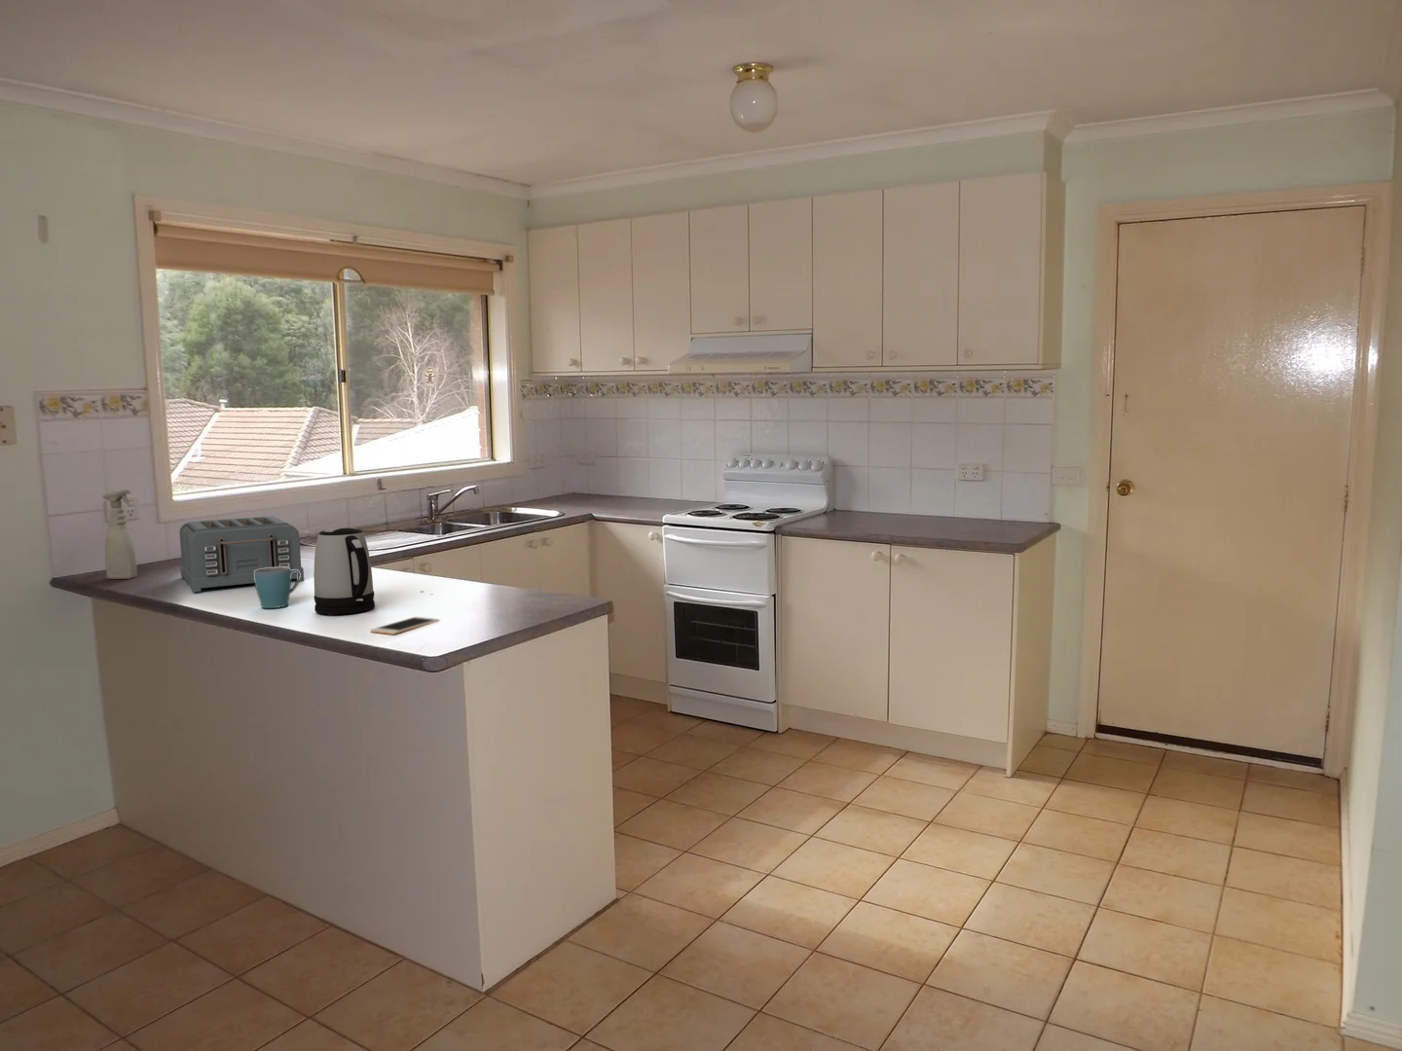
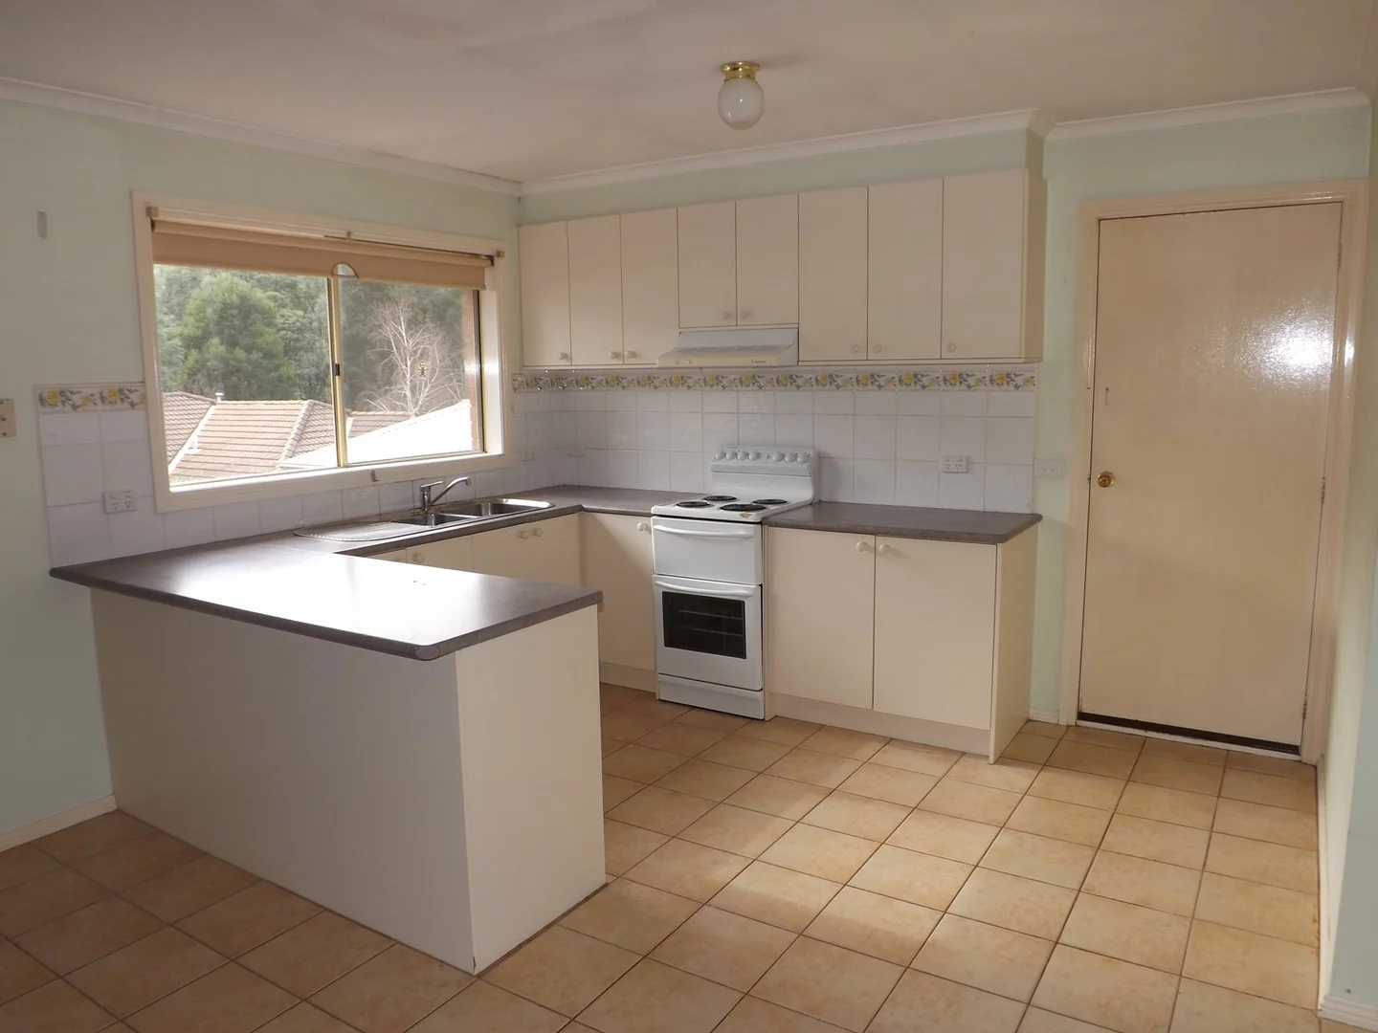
- cell phone (405, 625)
- kettle (347, 570)
- mug (279, 586)
- toaster (241, 551)
- spray bottle (118, 533)
